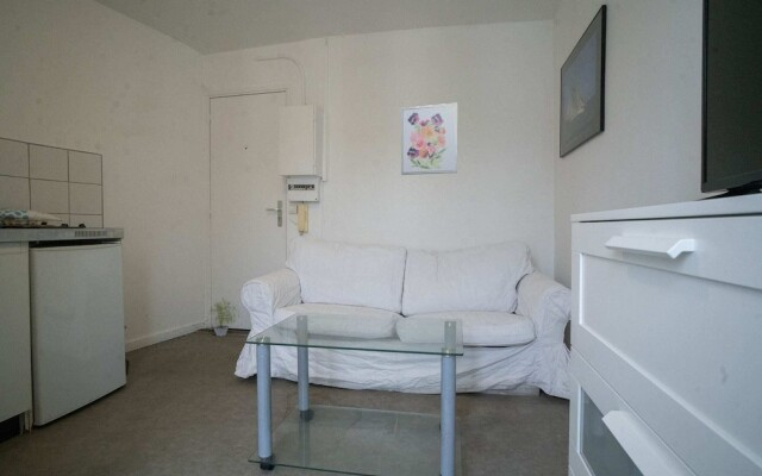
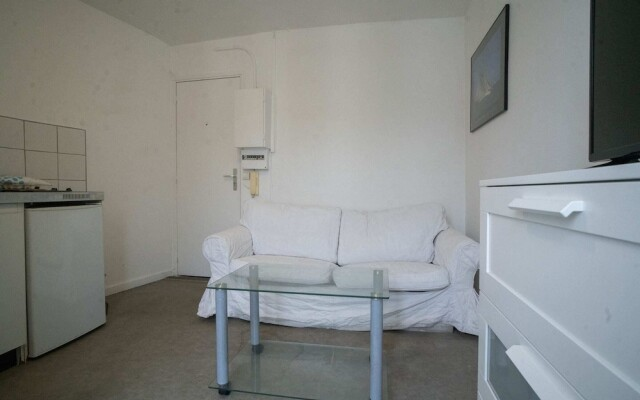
- potted plant (224, 315)
- wall art (429, 139)
